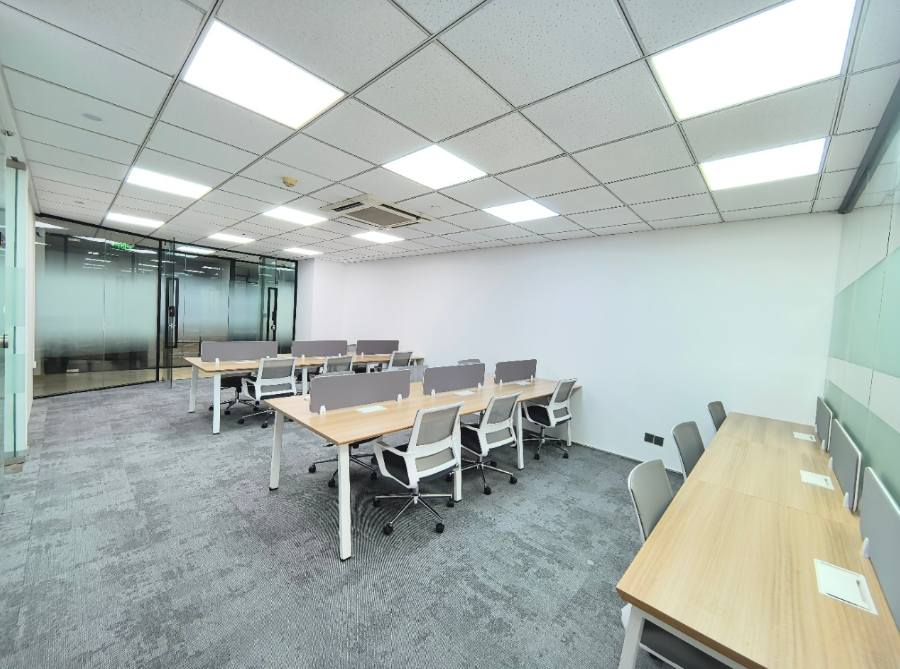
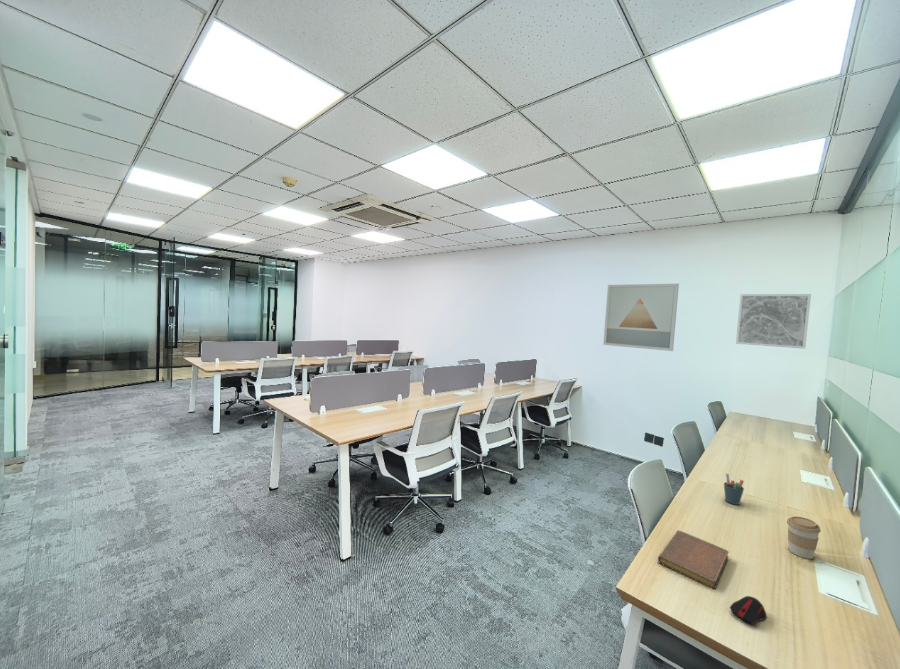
+ notebook (693, 556)
+ computer mouse (749, 607)
+ coffee cup (802, 536)
+ pen holder (733, 489)
+ wall art (638, 316)
+ wall art (771, 320)
